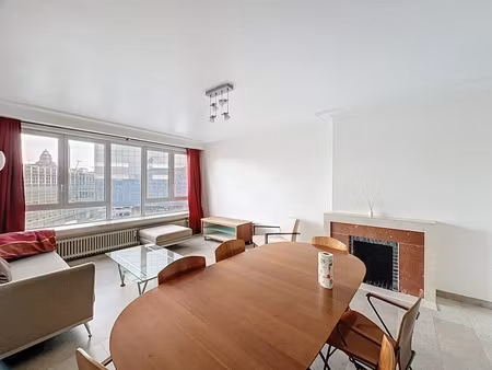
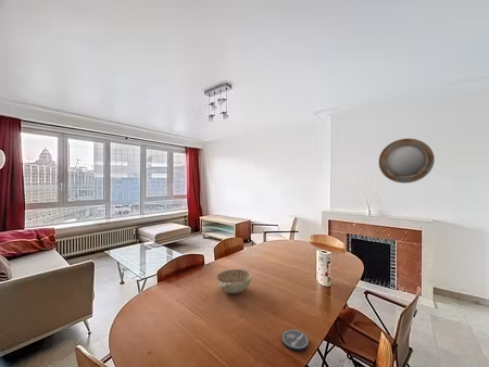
+ coaster (294, 340)
+ decorative bowl (234, 281)
+ home mirror (404, 161)
